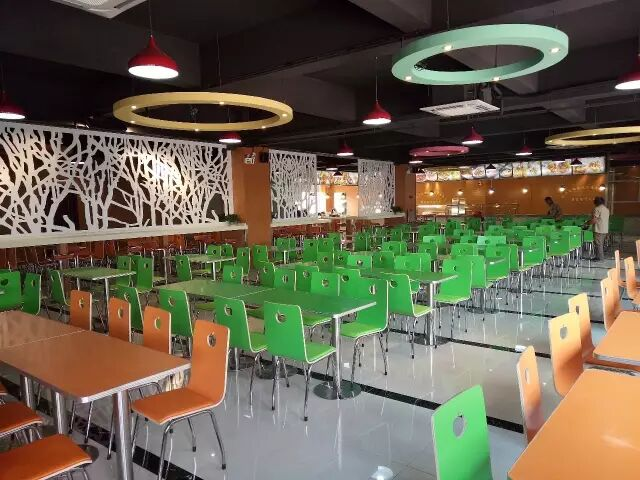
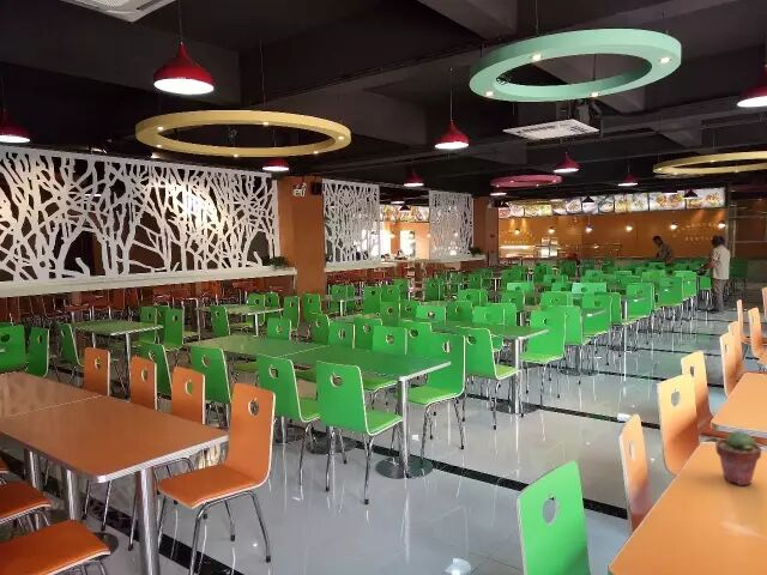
+ potted succulent (737, 454)
